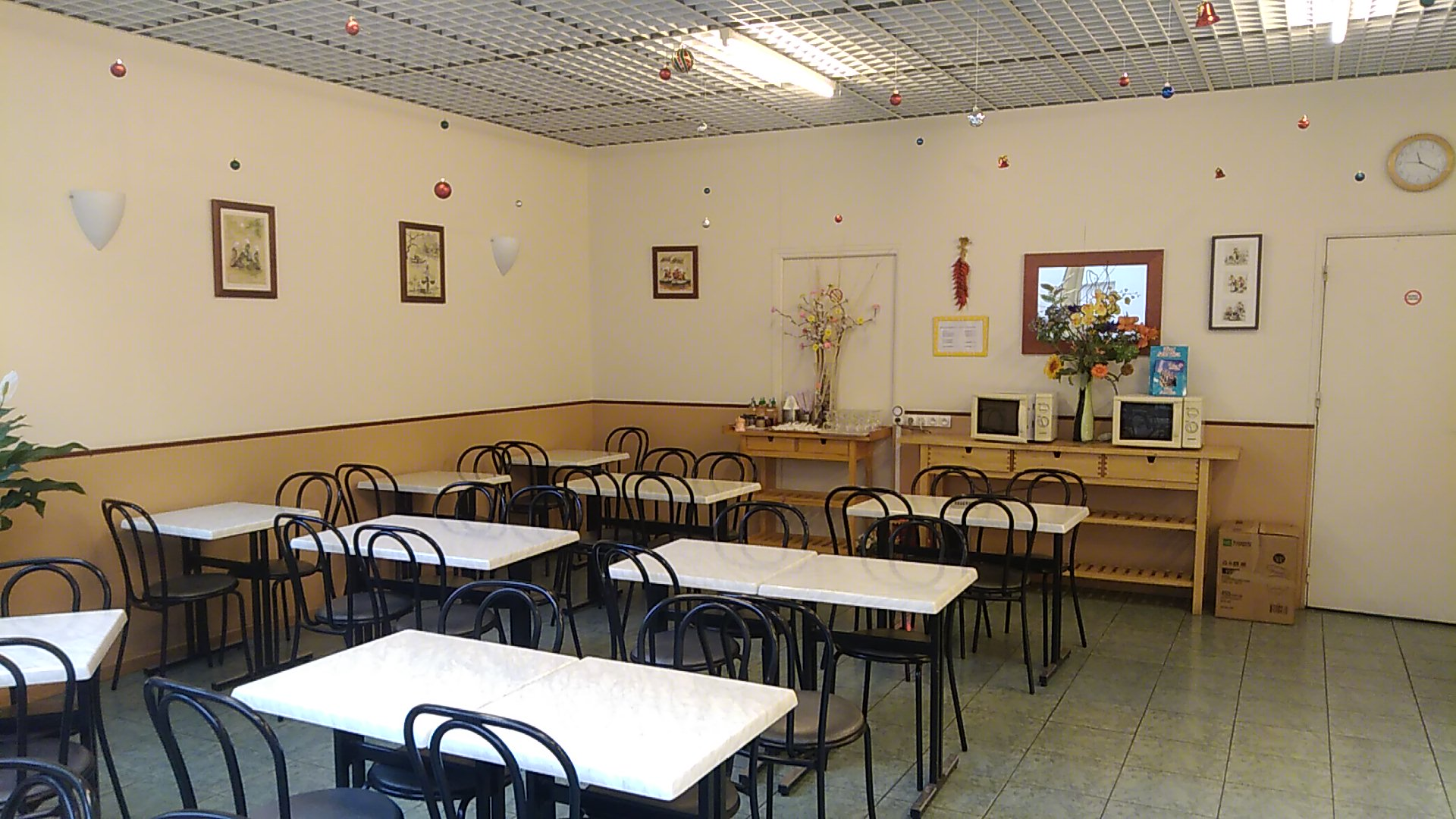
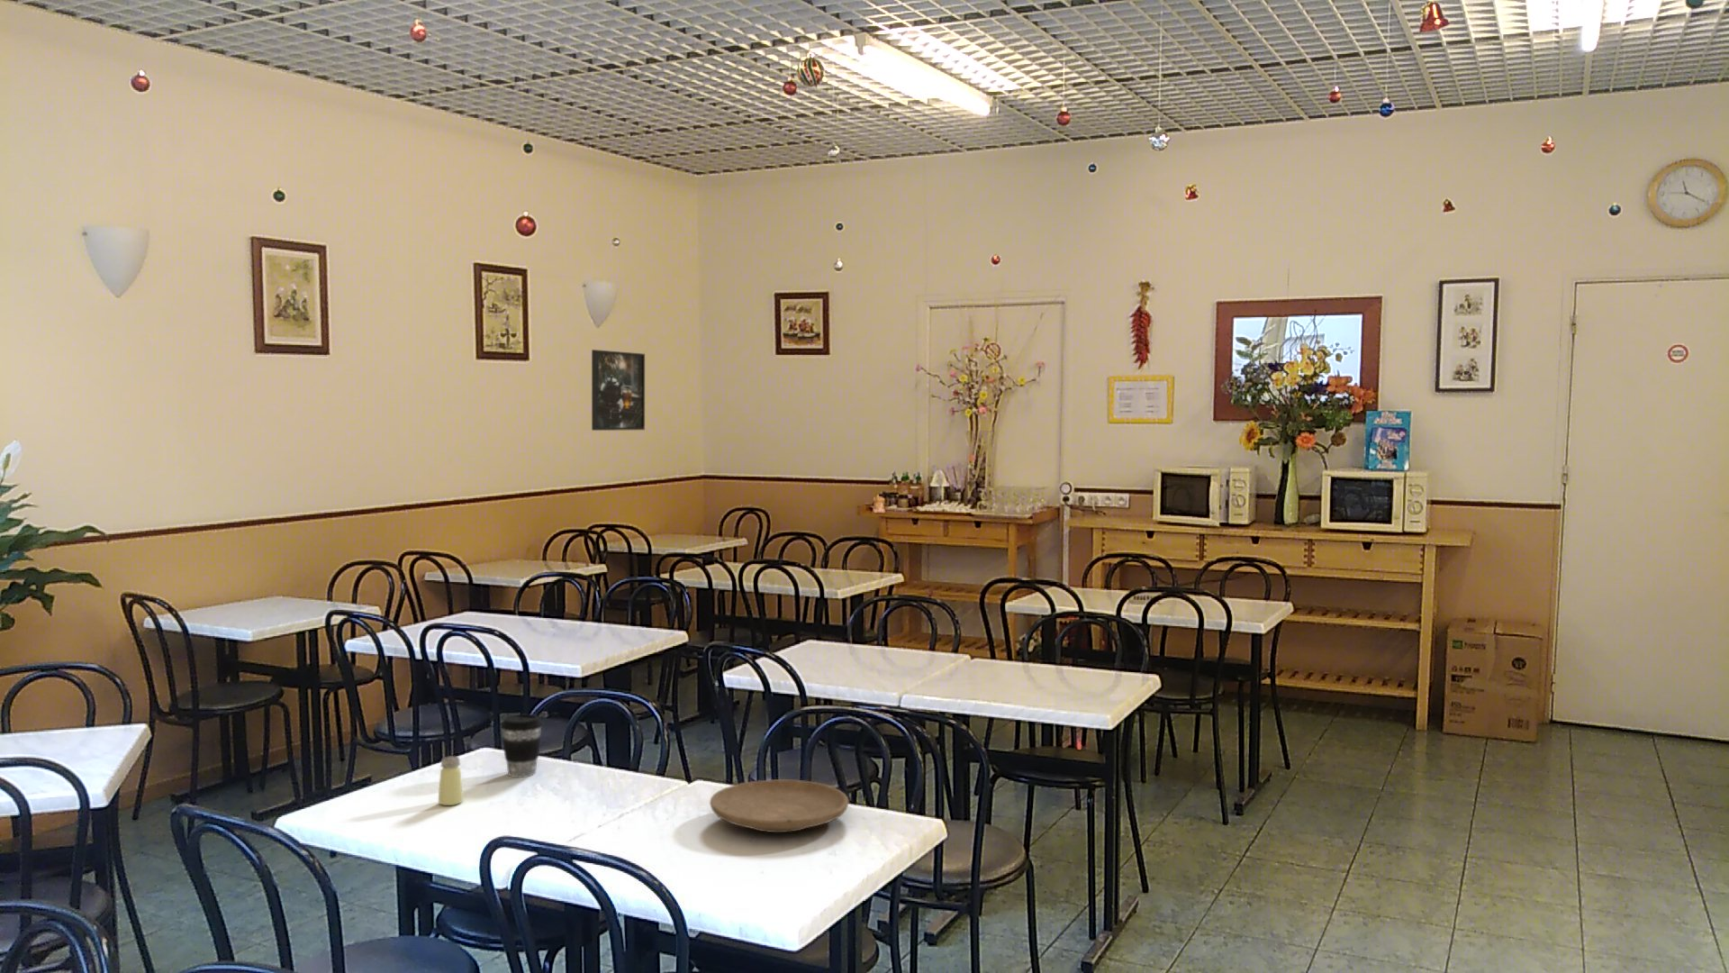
+ plate (779, 810)
+ coffee cup (521, 746)
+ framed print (619, 391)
+ saltshaker (450, 779)
